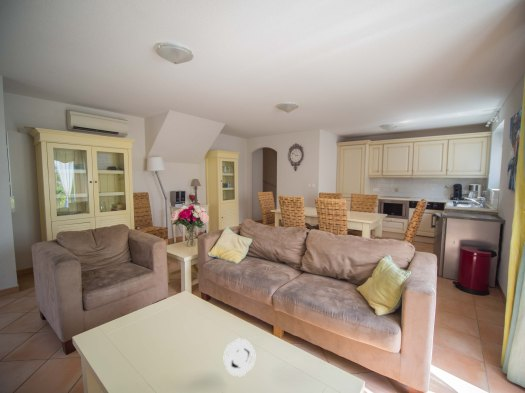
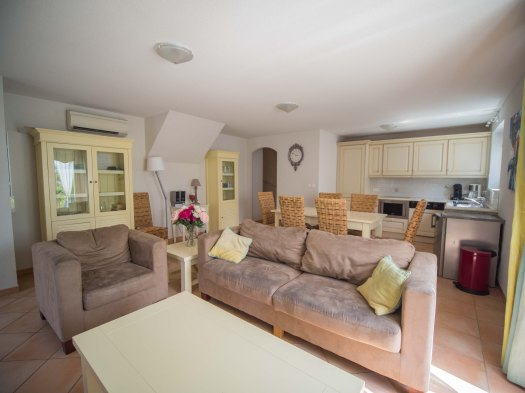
- decorative orb (239, 356)
